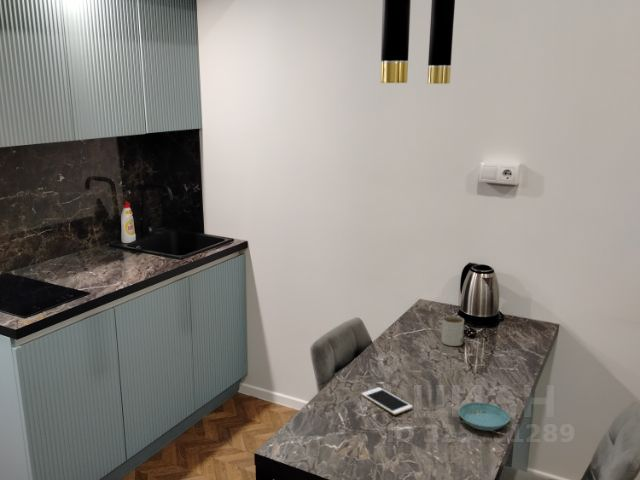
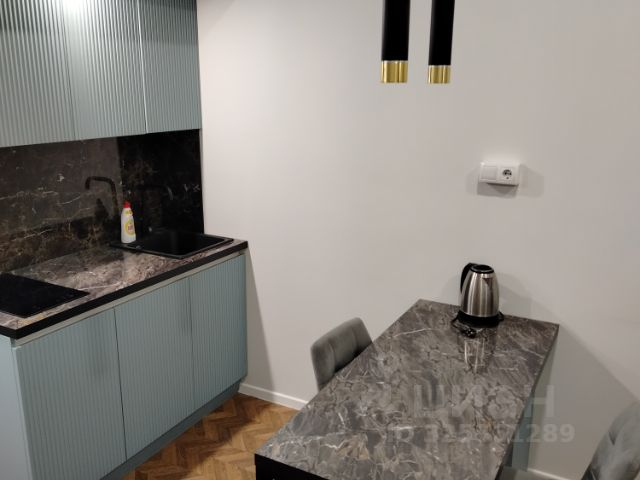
- saucer (483, 417)
- mug (454, 329)
- cell phone (386, 400)
